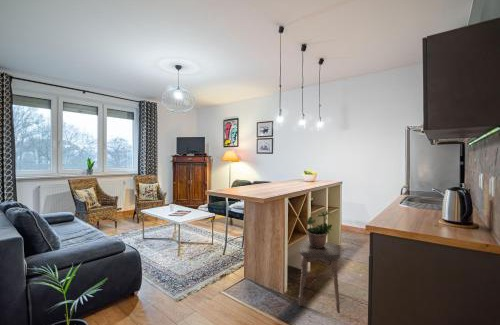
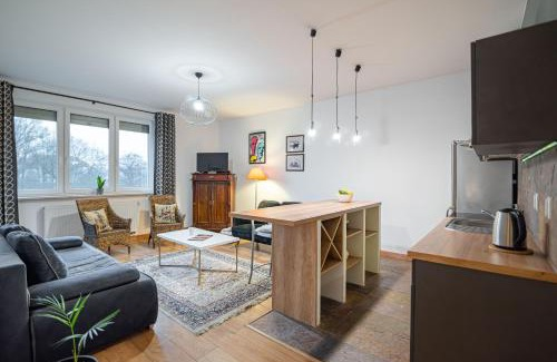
- stool (325, 263)
- potted plant (317, 225)
